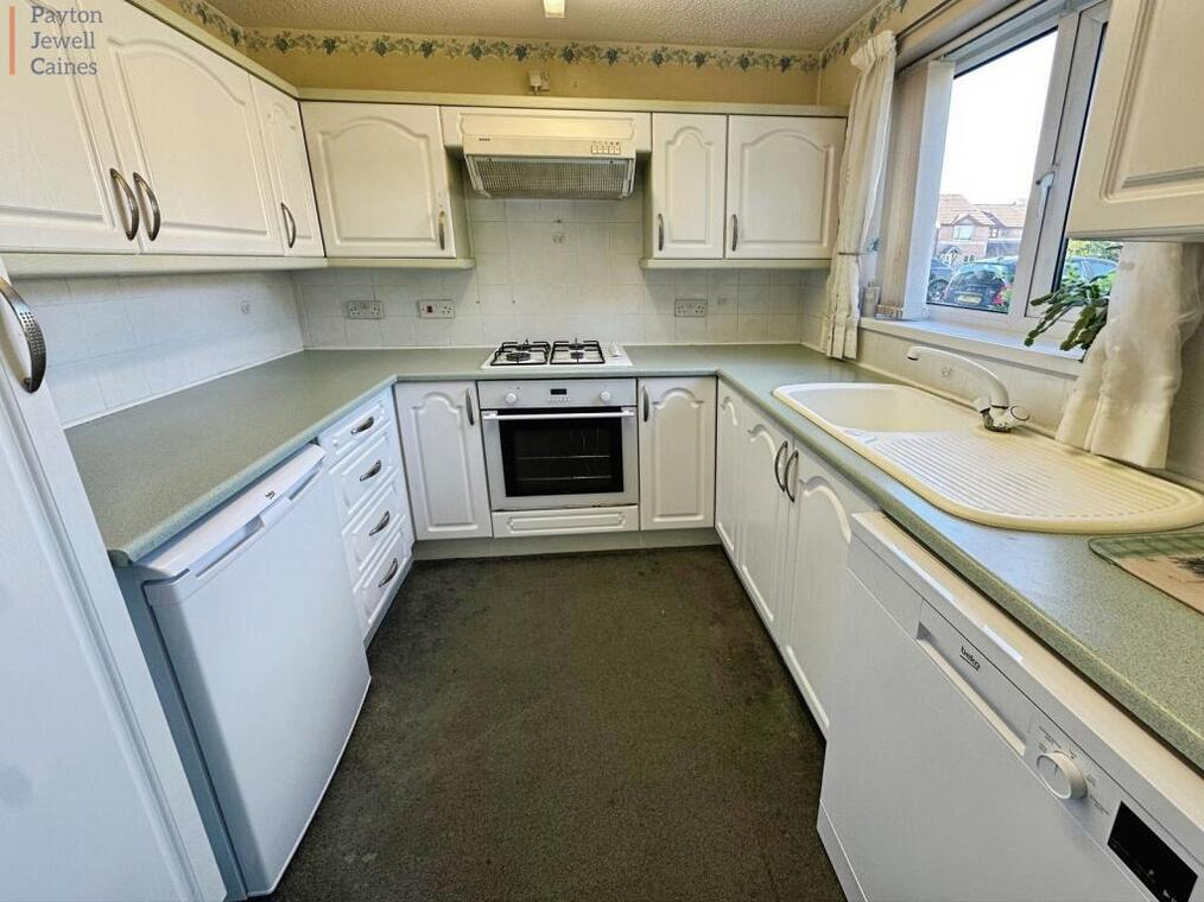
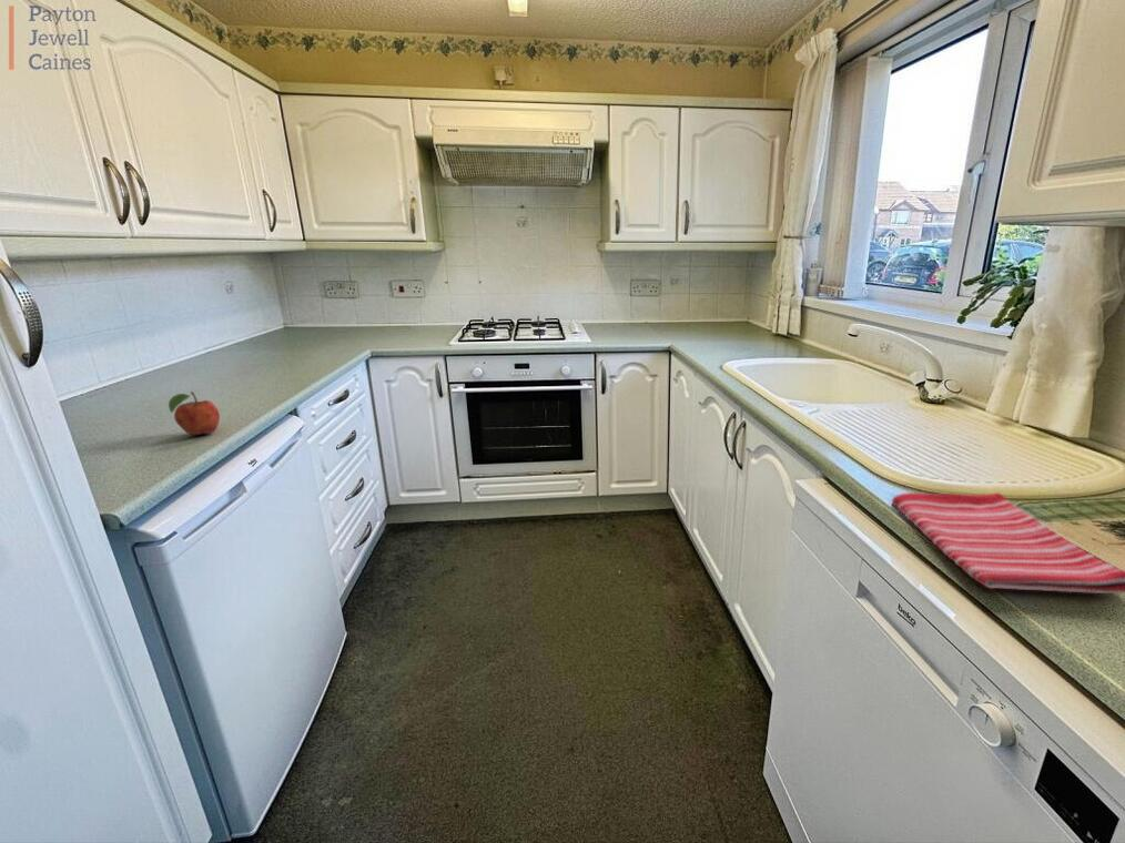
+ fruit (193, 413)
+ dish towel (993, 534)
